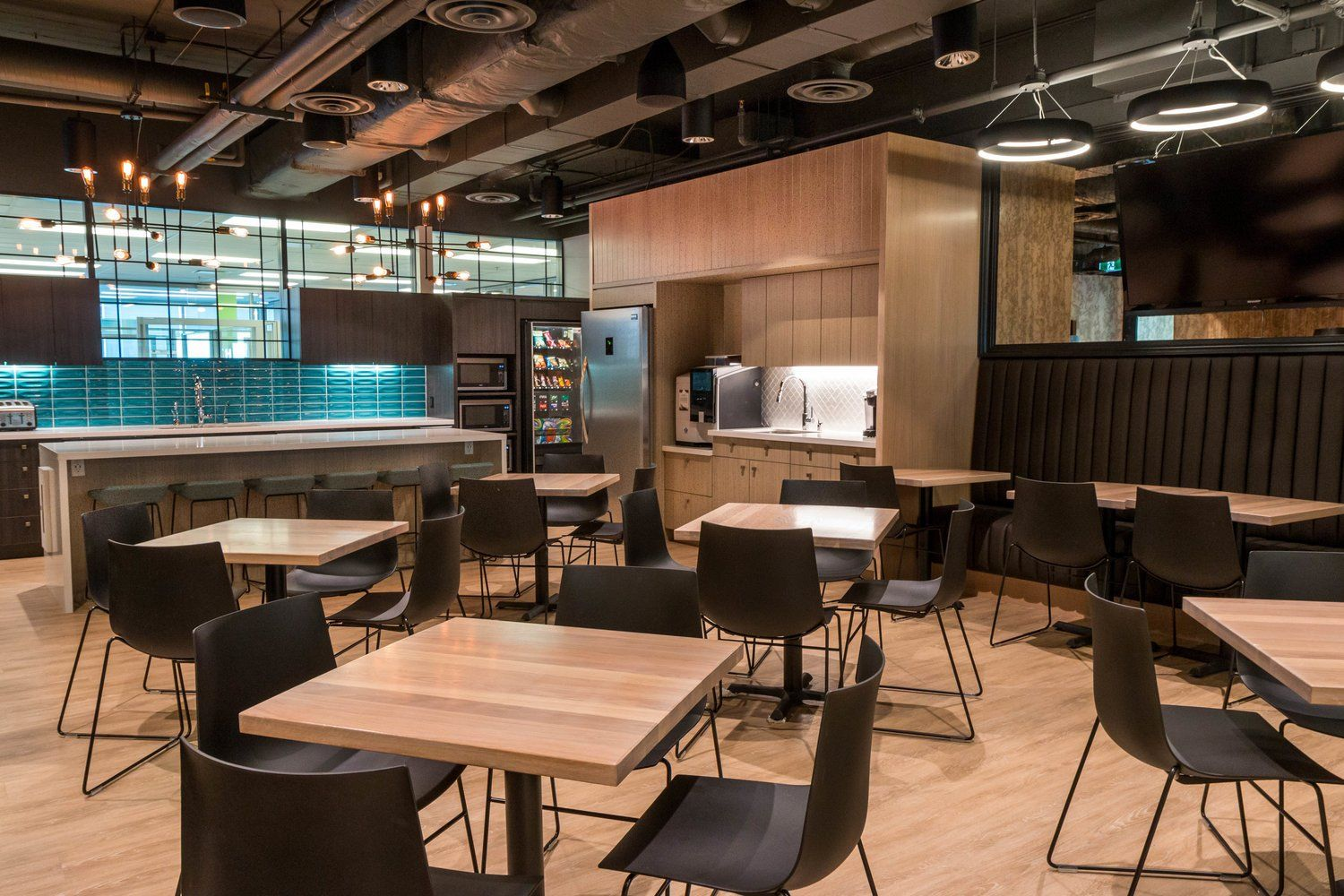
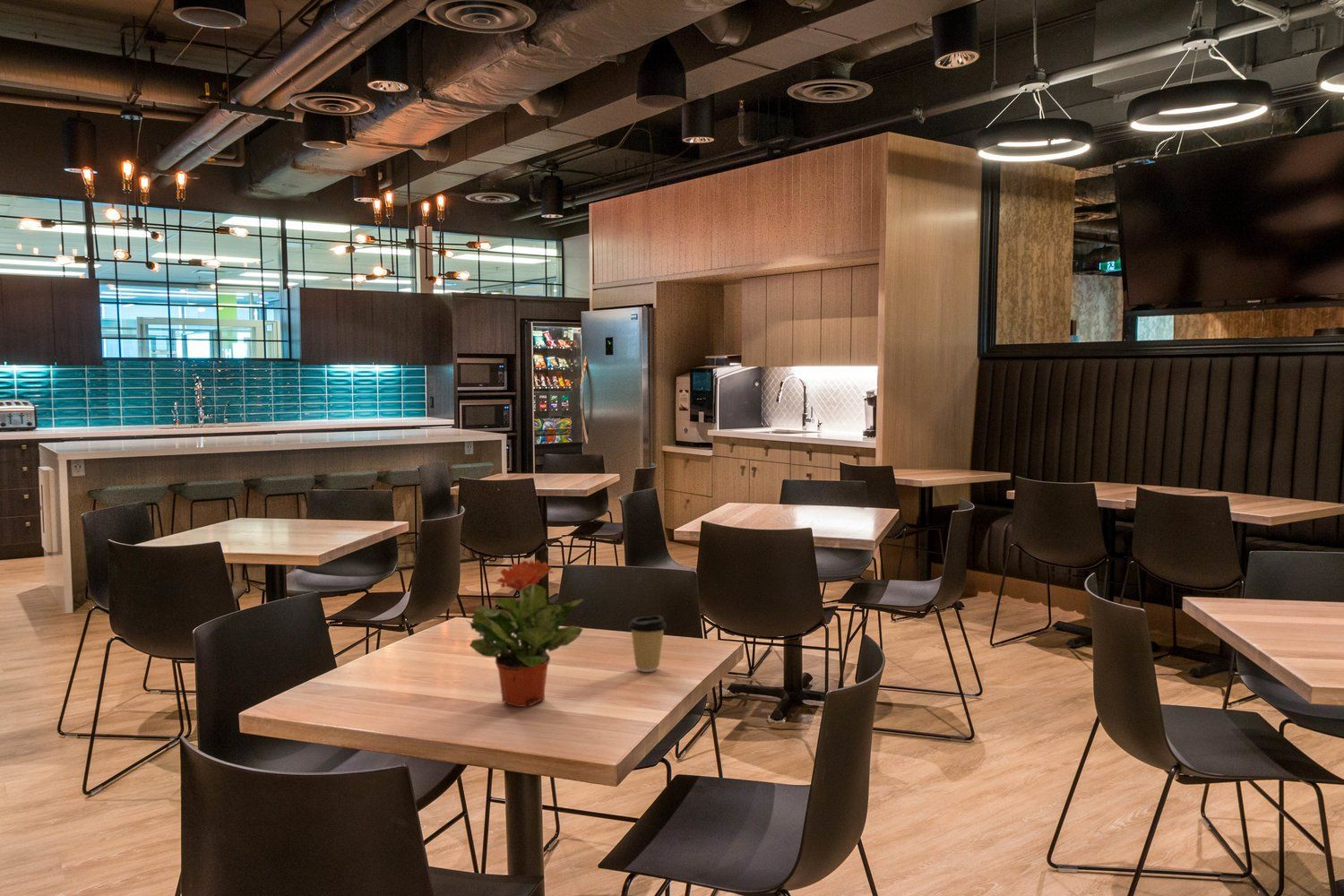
+ coffee cup (647, 643)
+ potted plant (526, 630)
